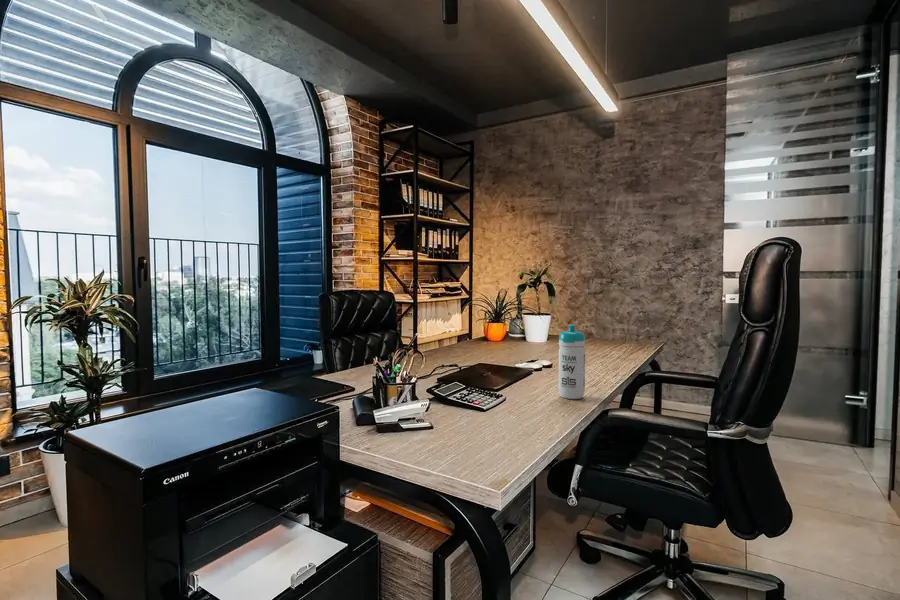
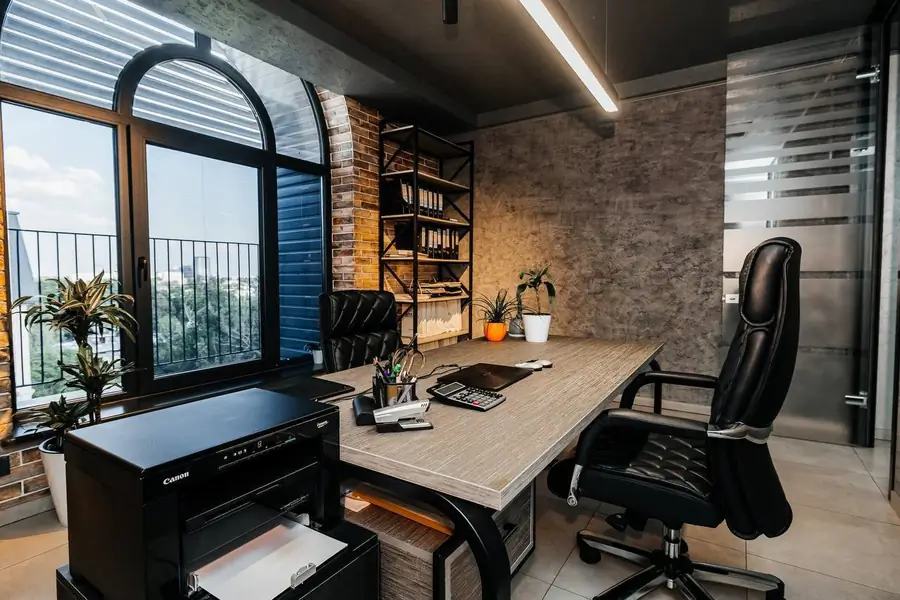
- water bottle (571, 360)
